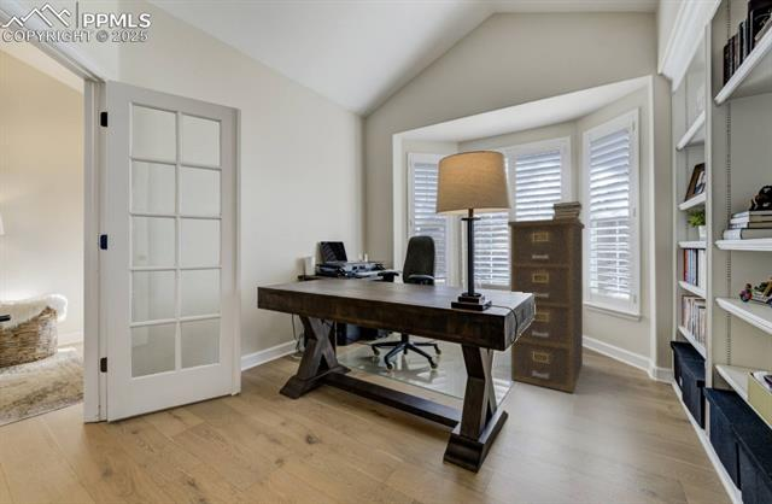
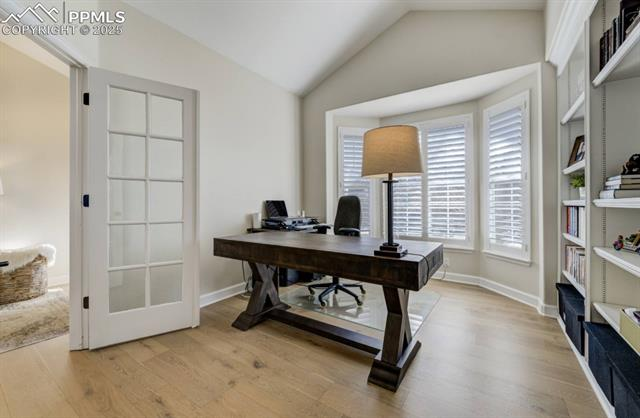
- book stack (567, 212)
- filing cabinet (548, 297)
